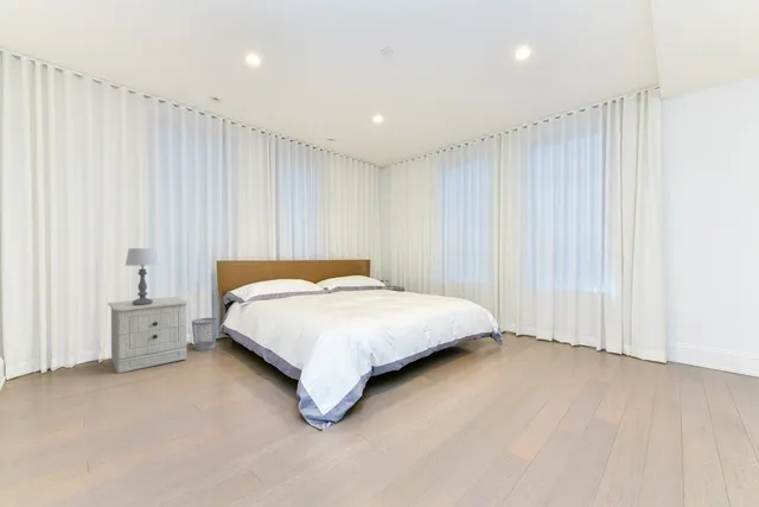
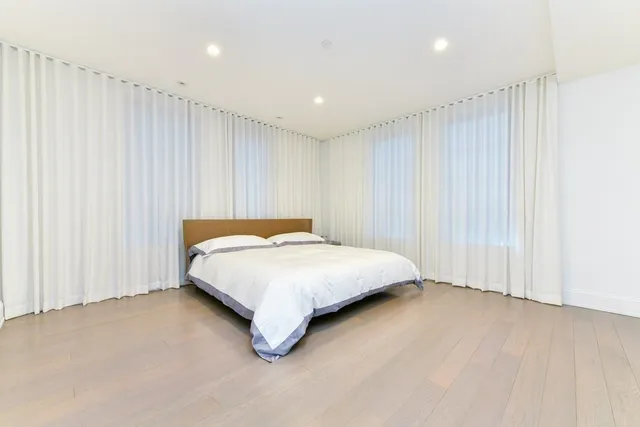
- table lamp (142, 275)
- wastebasket (204, 334)
- nightstand (149, 331)
